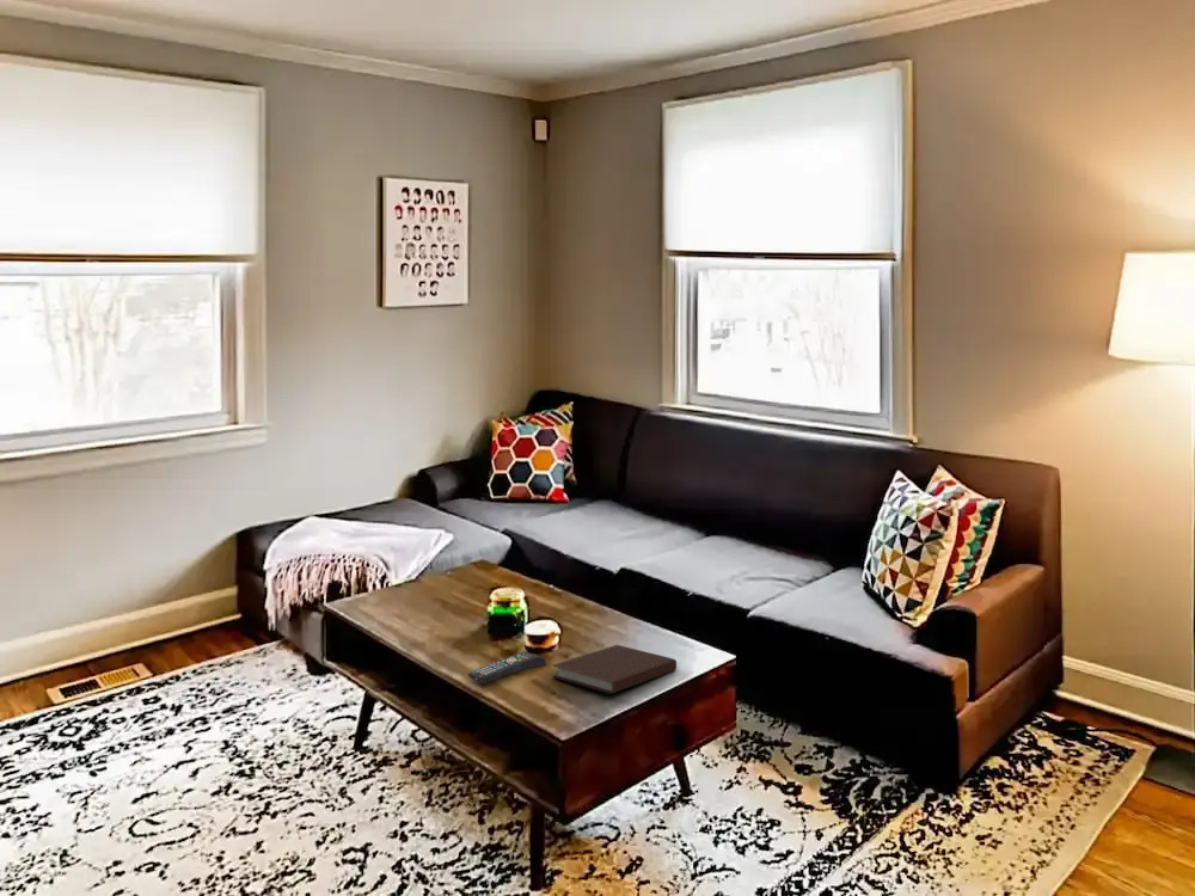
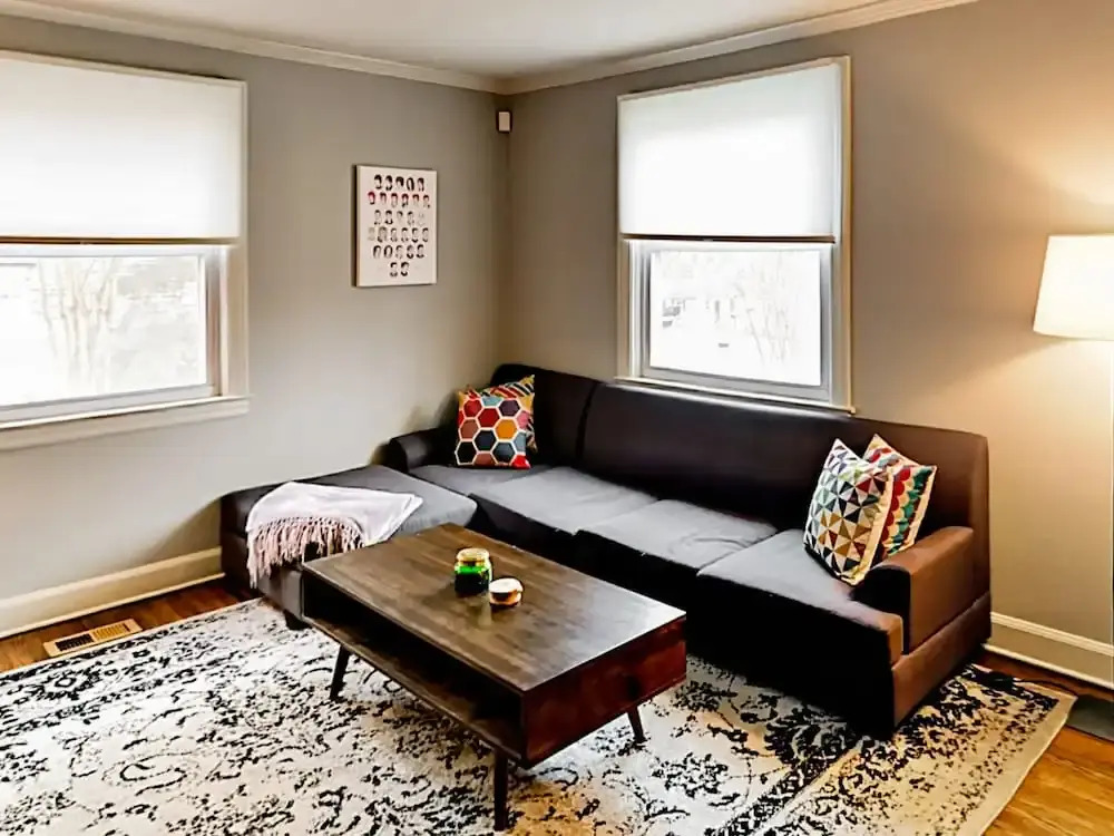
- remote control (508, 667)
- notebook (614, 668)
